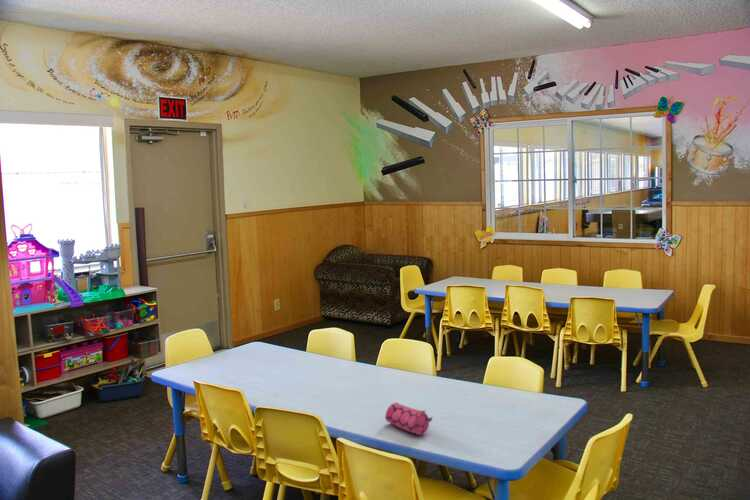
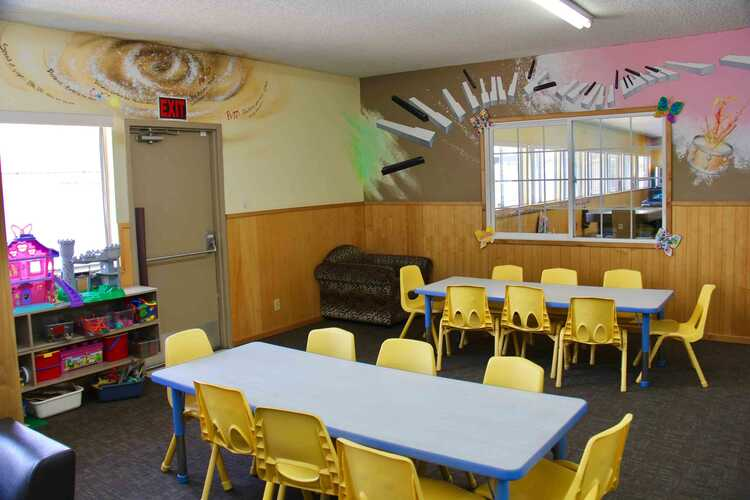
- pencil case (407, 417)
